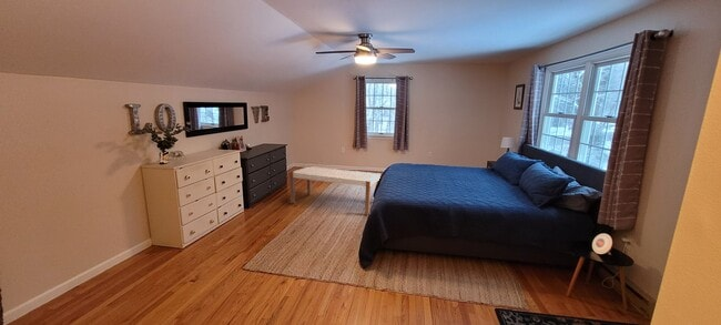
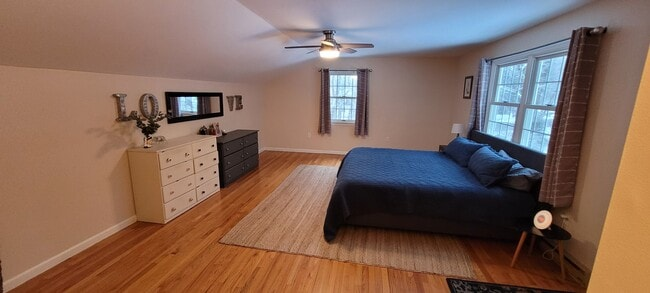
- bench (335, 182)
